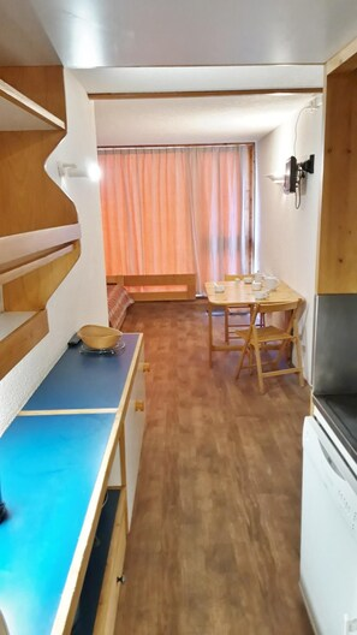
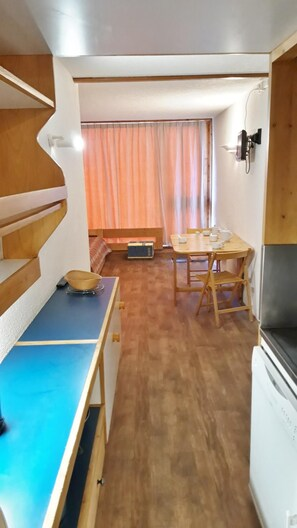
+ cardboard box (140, 249)
